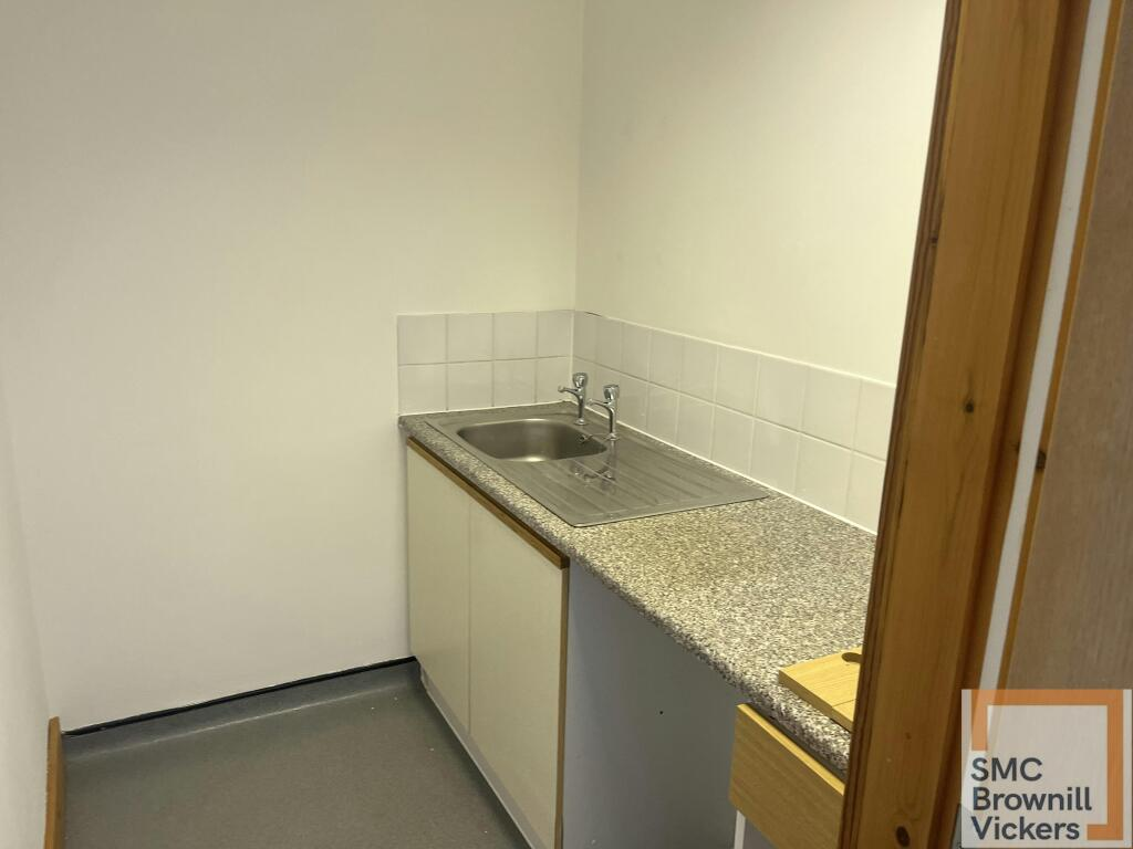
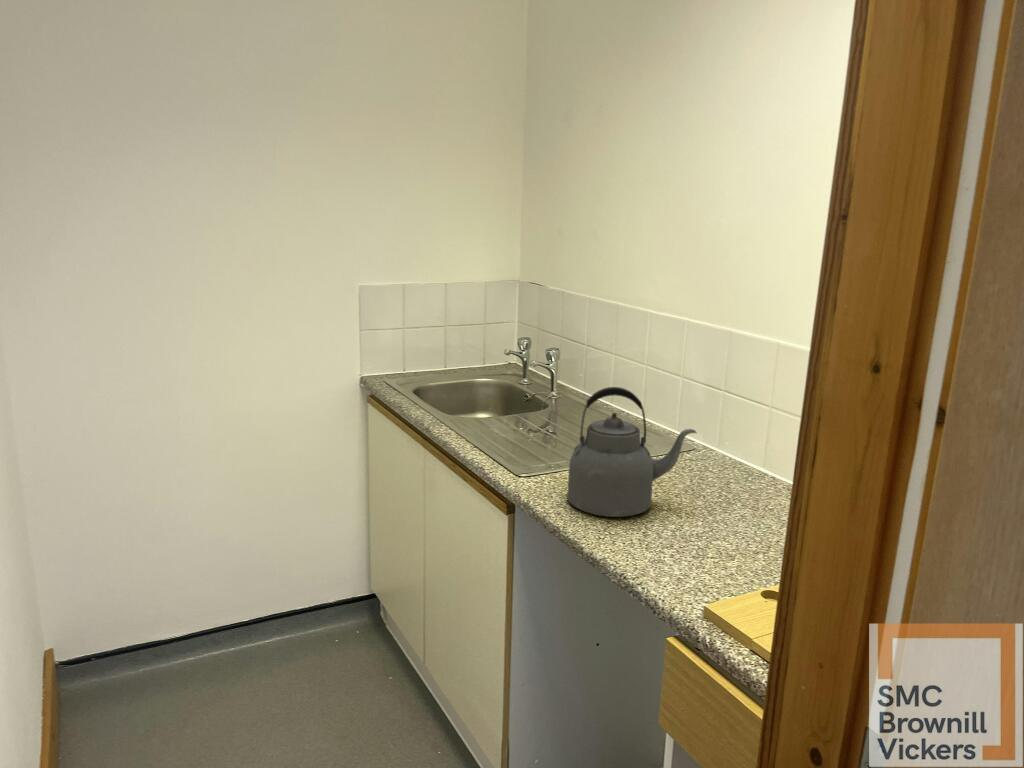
+ kettle (632, 446)
